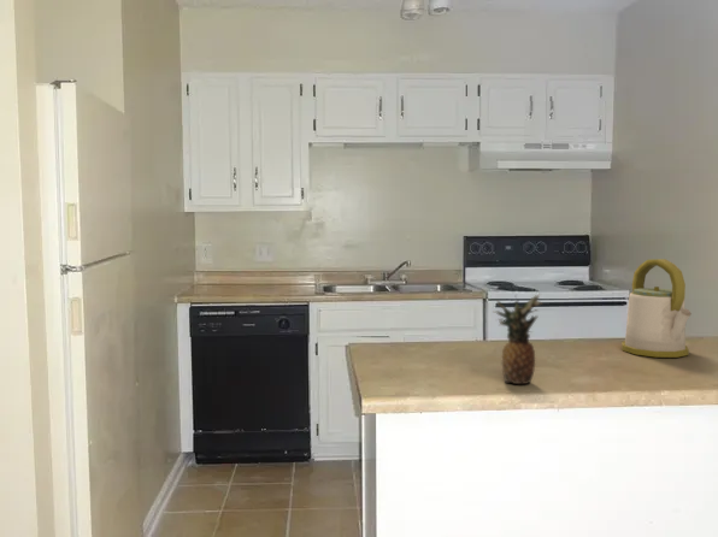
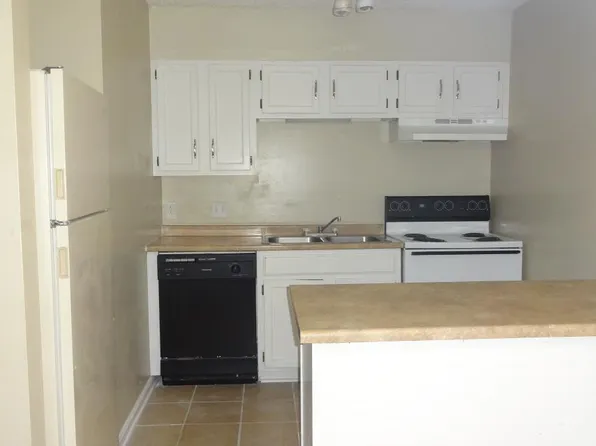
- fruit (517, 338)
- kettle (660, 306)
